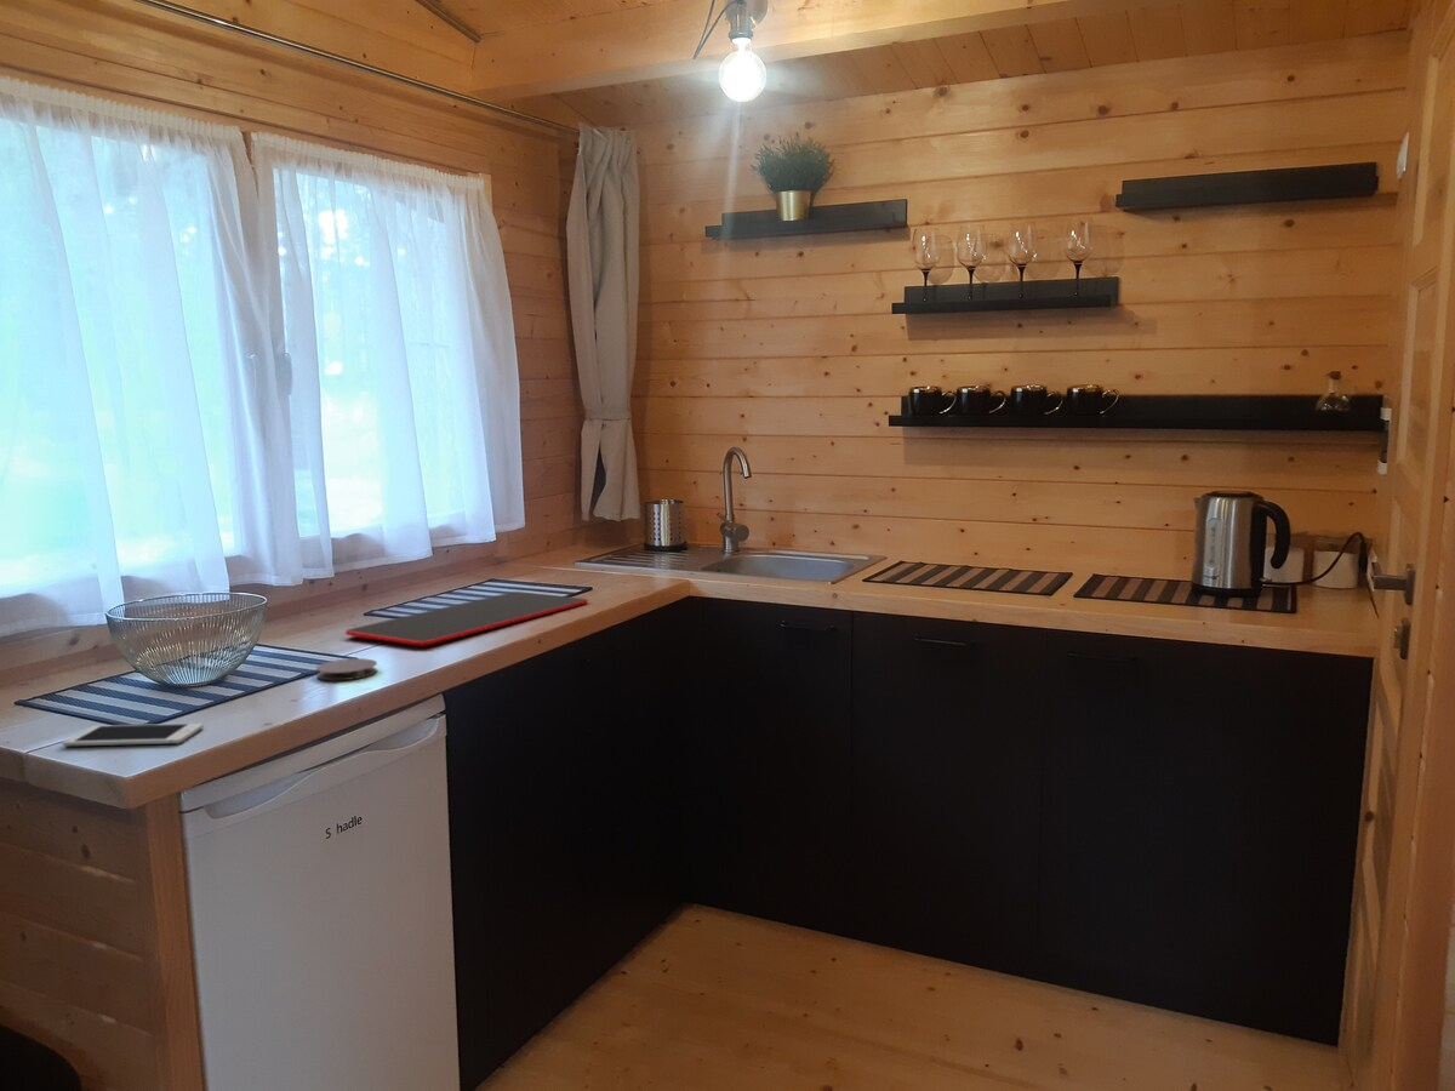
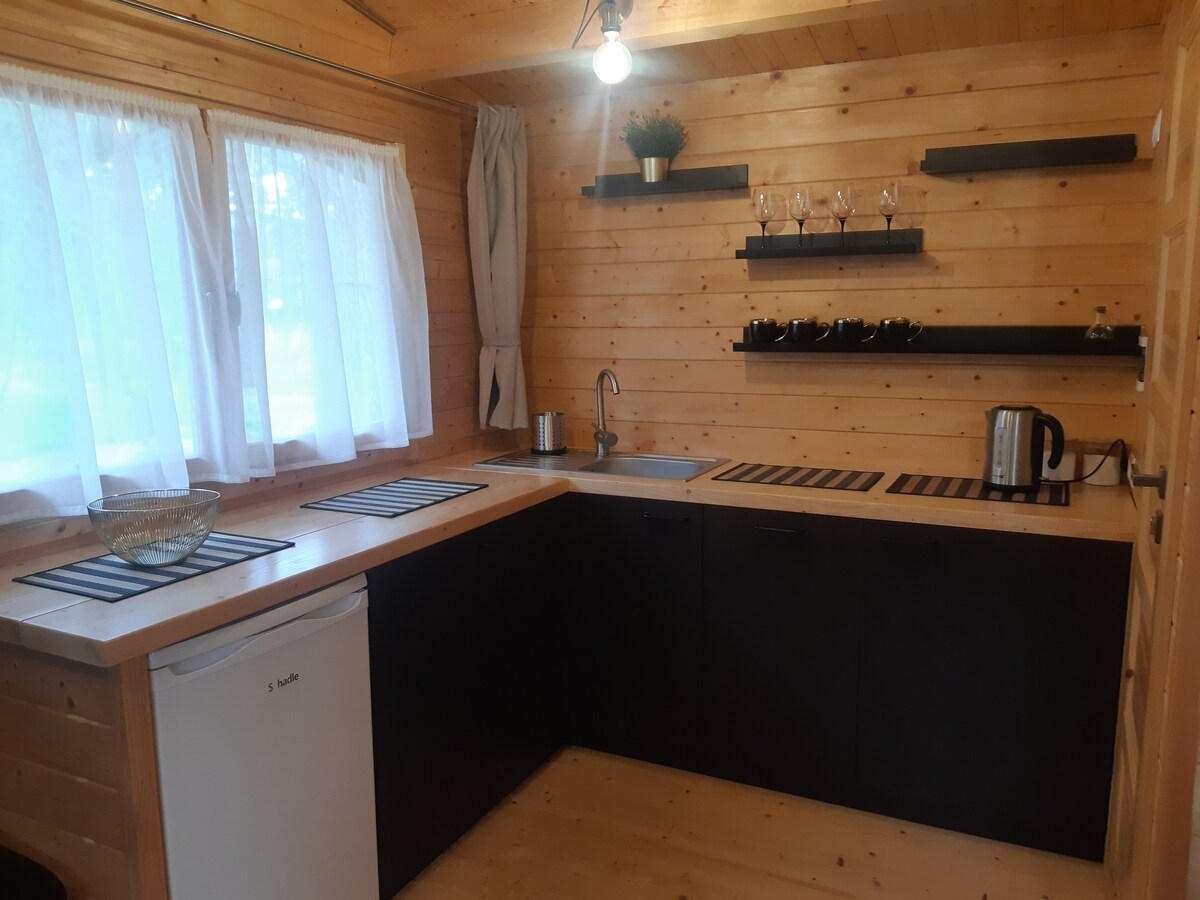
- cell phone (135, 735)
- coaster (347, 669)
- cutting board (474, 616)
